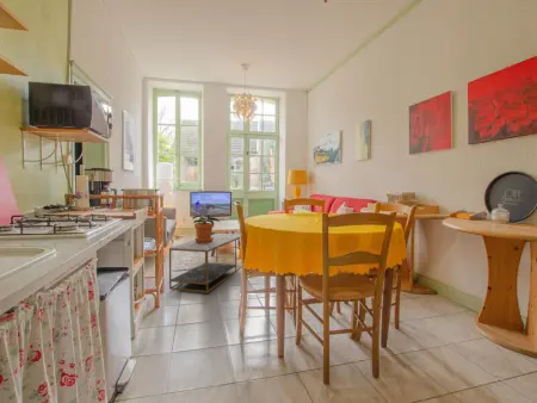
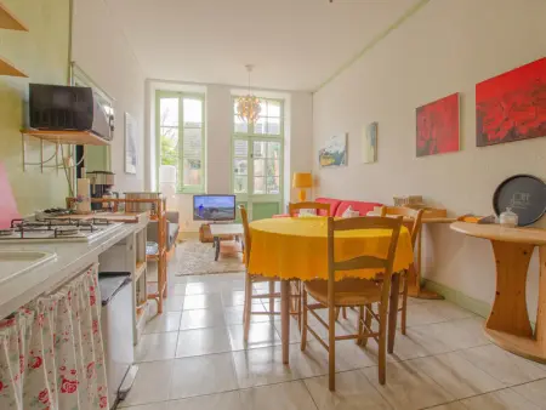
- potted plant (206, 228)
- coffee table (216, 258)
